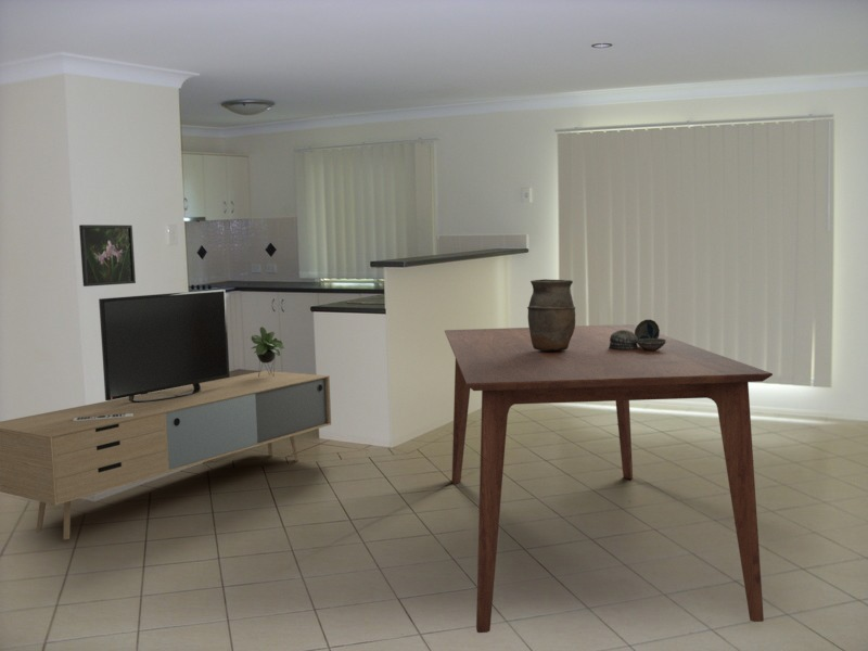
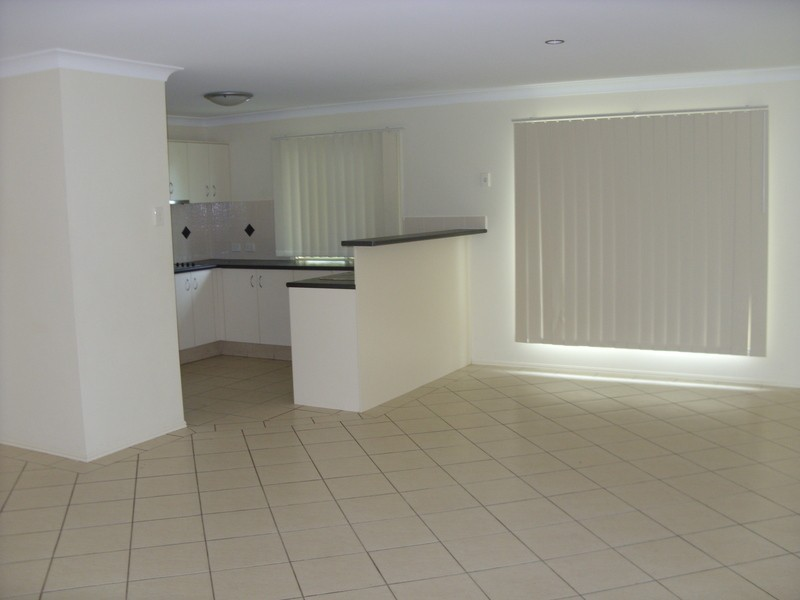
- decorative bowl (637, 334)
- vase (551, 315)
- media console (176, 394)
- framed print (107, 255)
- dining table (571, 401)
